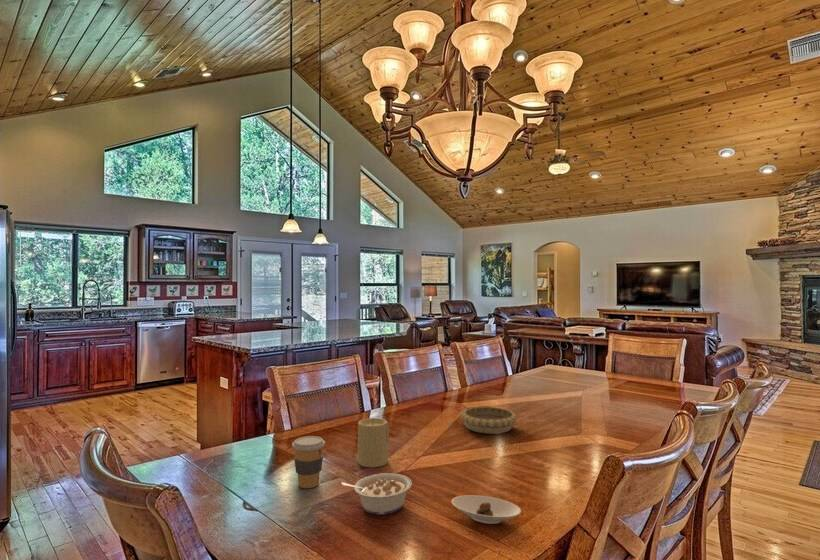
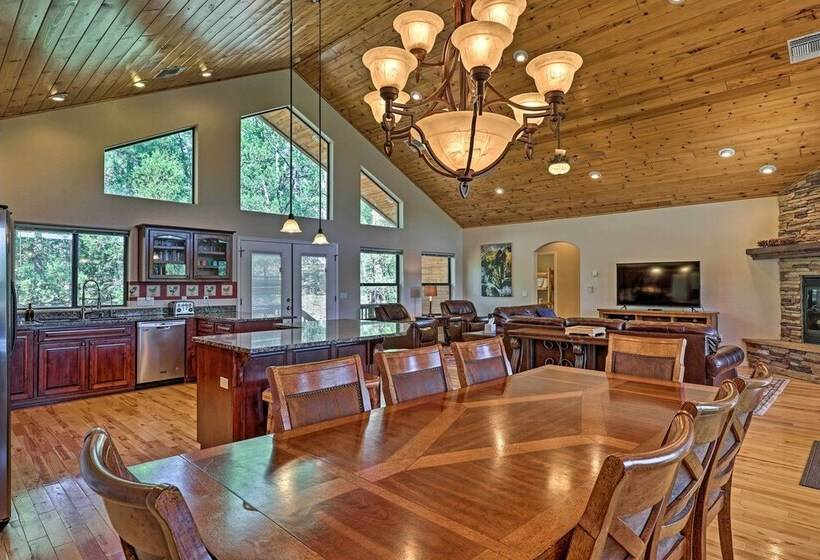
- coffee cup (308, 462)
- saucer (485, 510)
- legume (381, 493)
- decorative bowl (488, 419)
- candle (373, 440)
